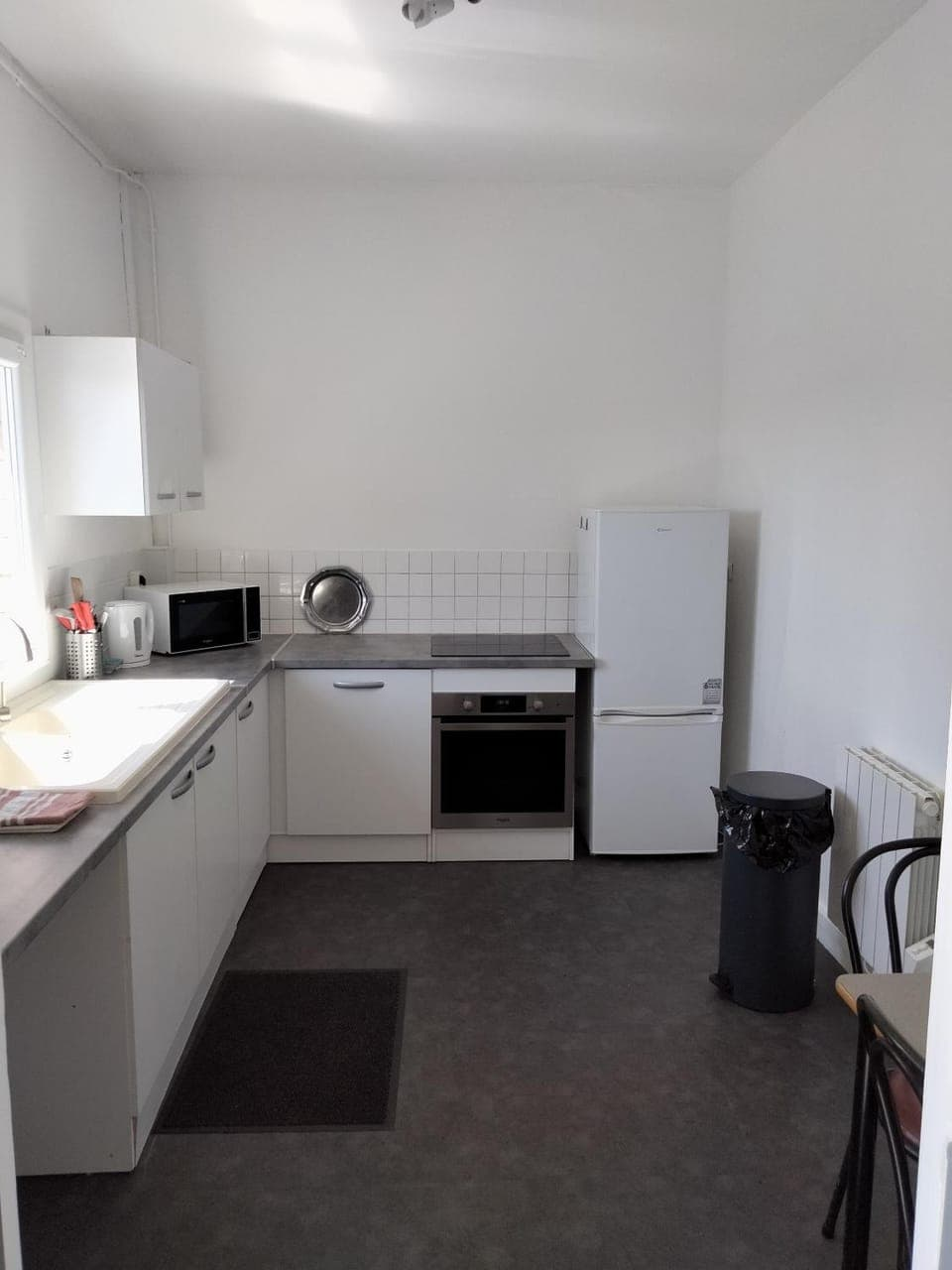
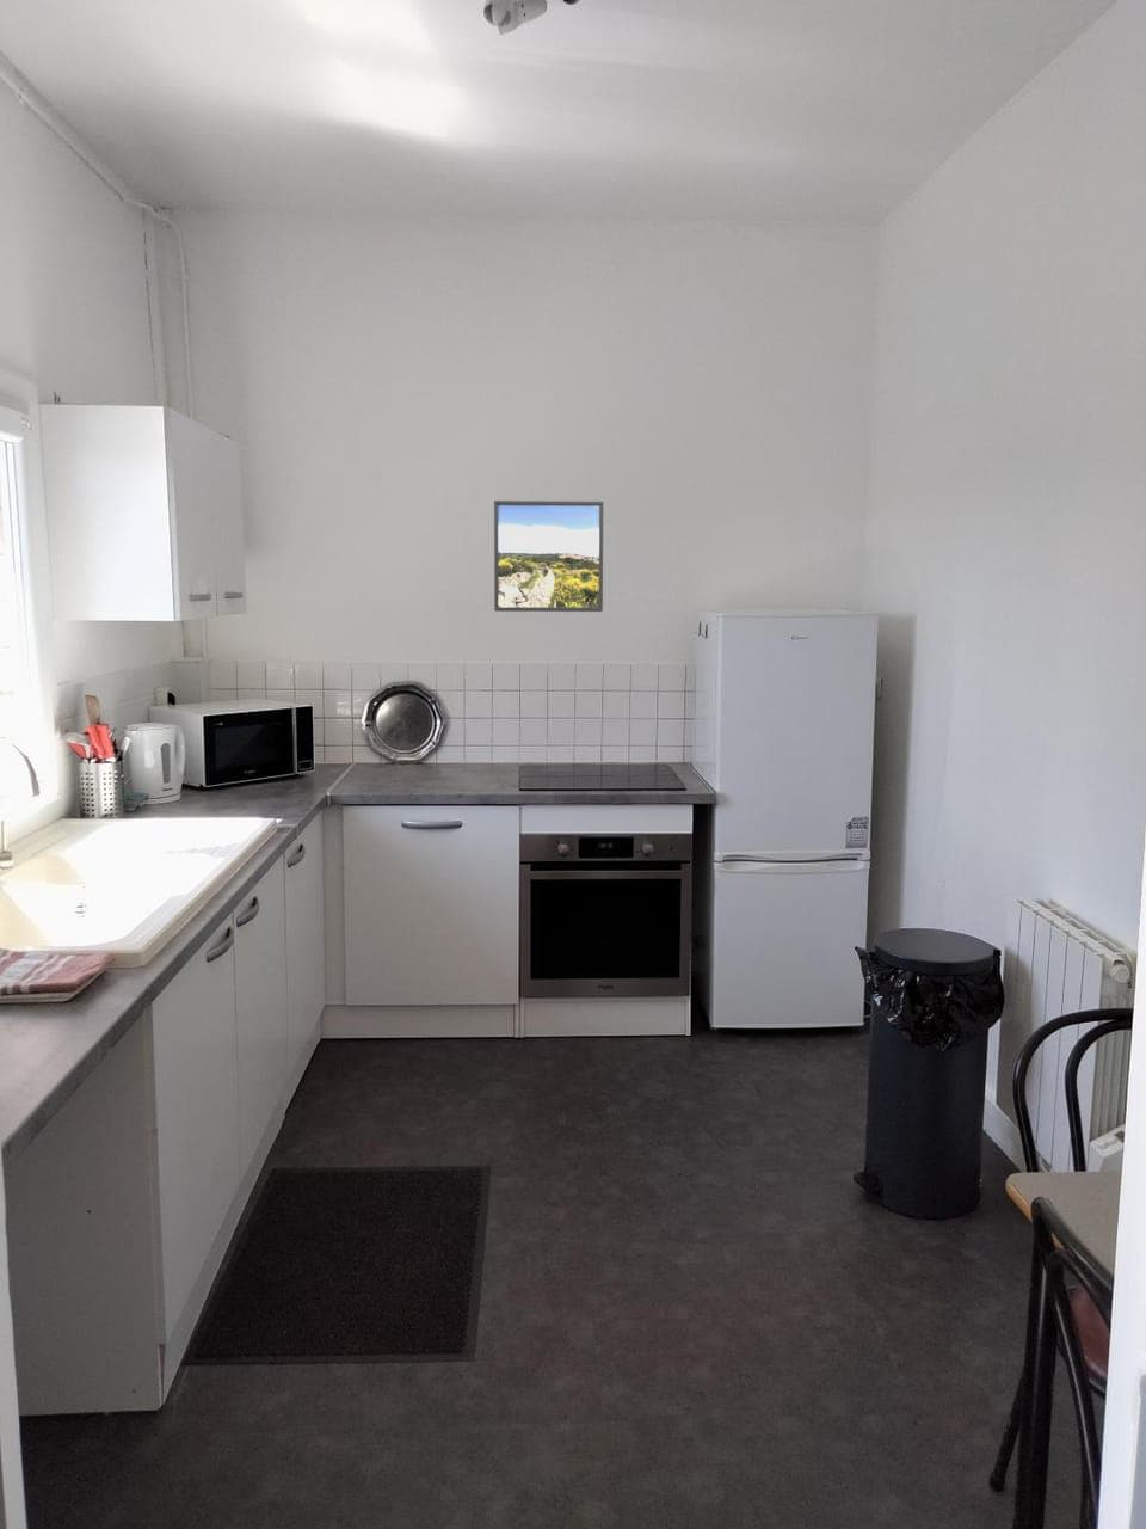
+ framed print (548, 555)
